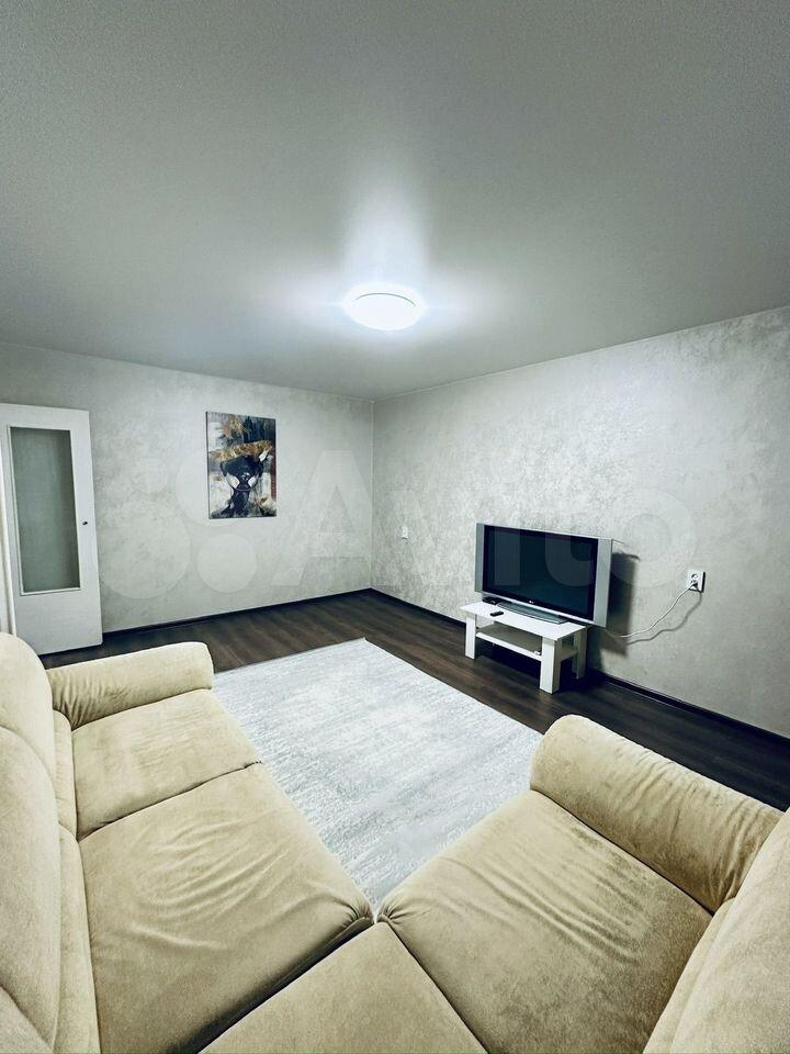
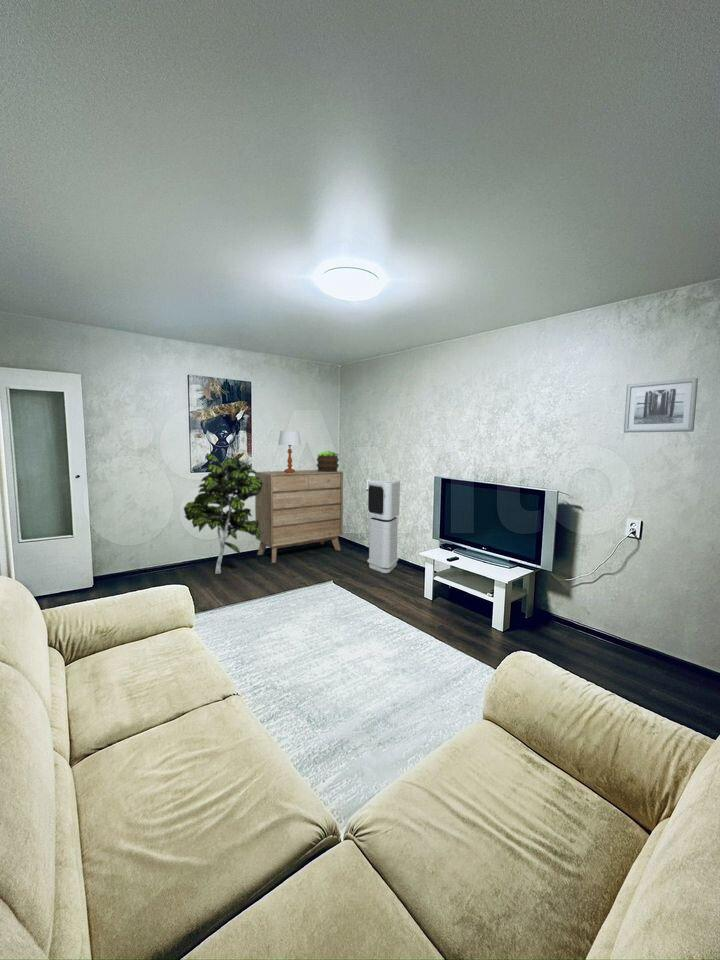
+ indoor plant (222, 512)
+ potted plant (327, 460)
+ wall art (658, 407)
+ dresser (300, 512)
+ table lamp (289, 451)
+ air purifier (387, 524)
